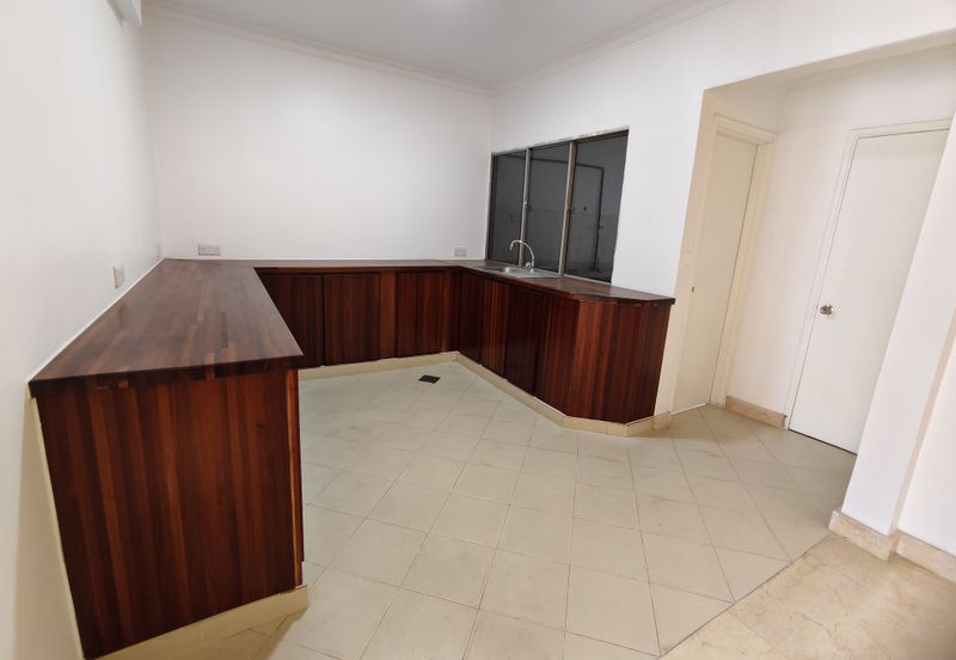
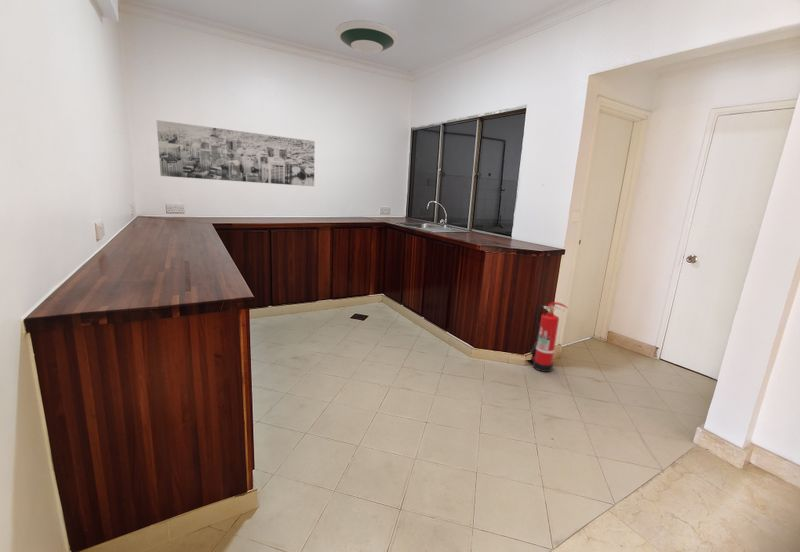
+ fire extinguisher (546, 334)
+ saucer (367, 43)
+ wall art (244, 157)
